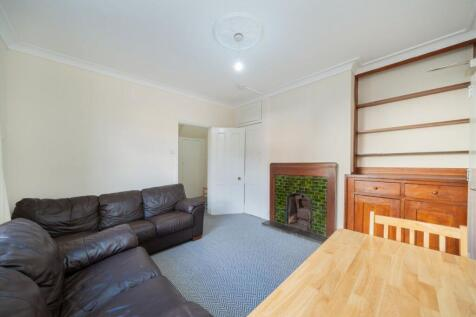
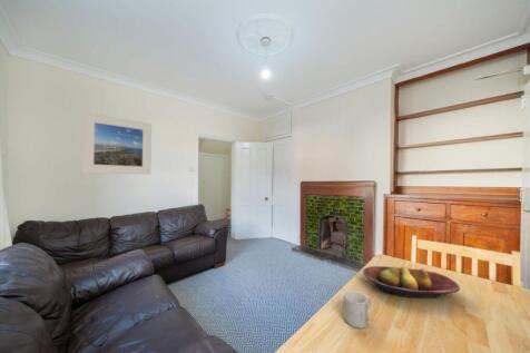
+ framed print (119, 146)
+ fruit bowl (408, 278)
+ mug (359, 306)
